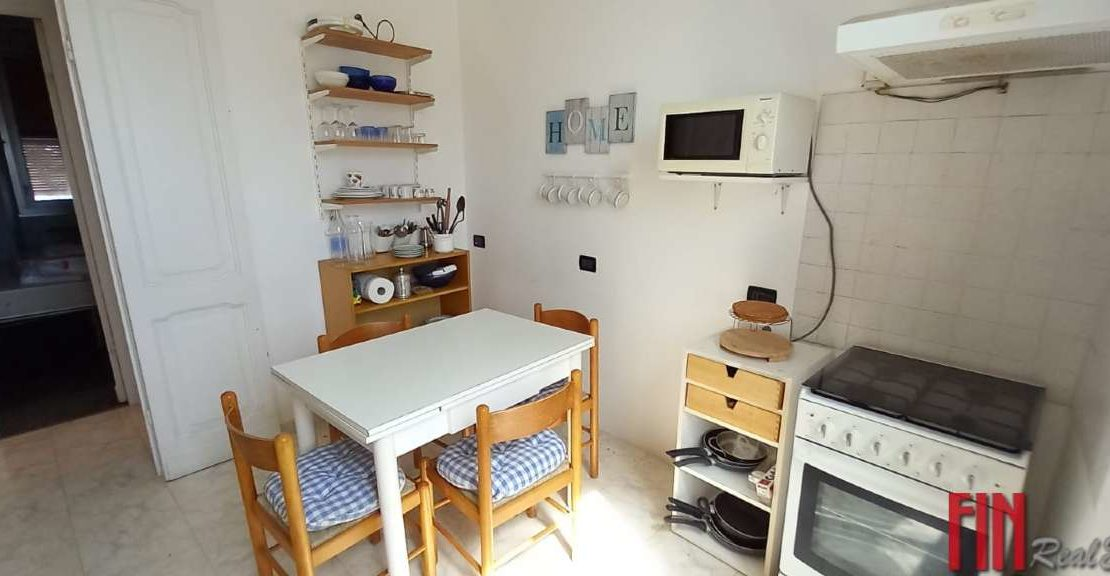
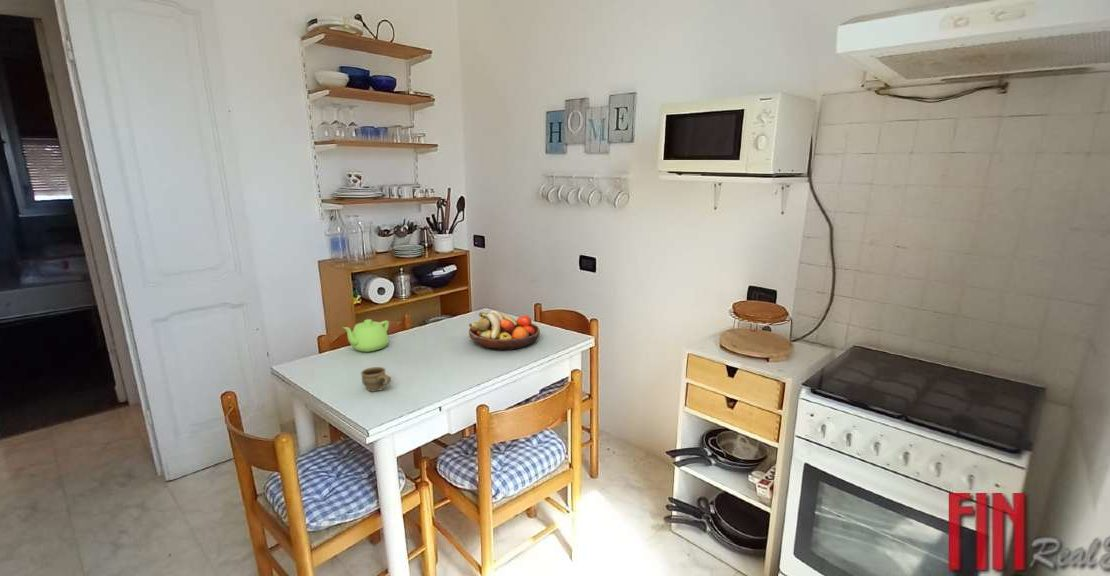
+ teapot (367, 334)
+ cup (376, 381)
+ fruit bowl (504, 326)
